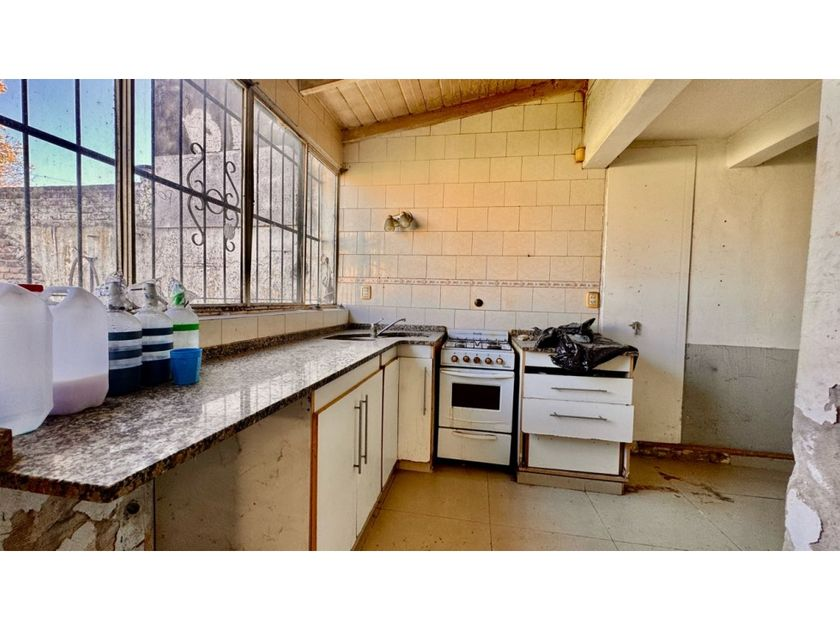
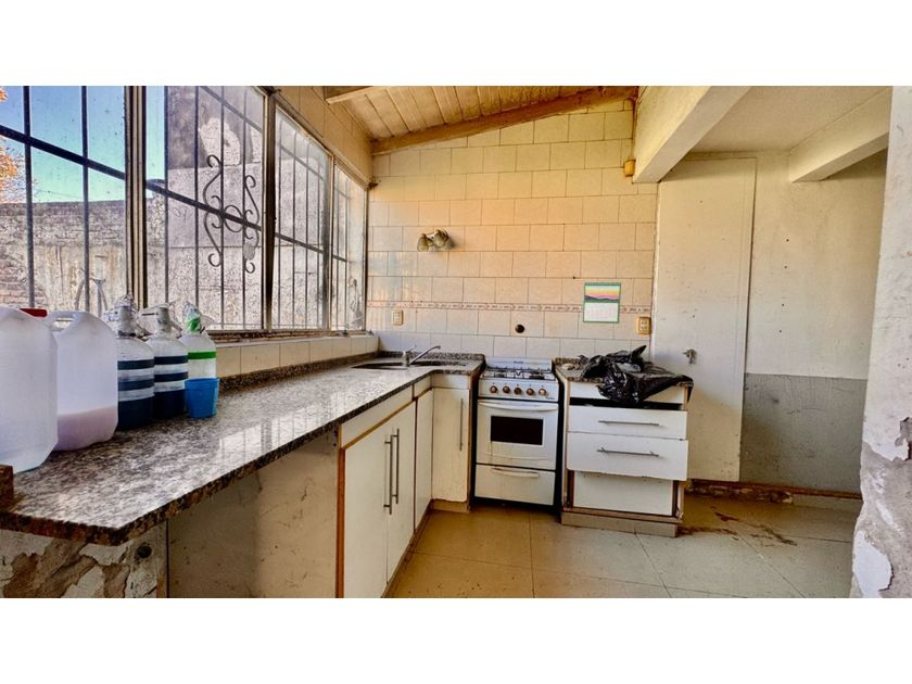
+ calendar (601, 302)
